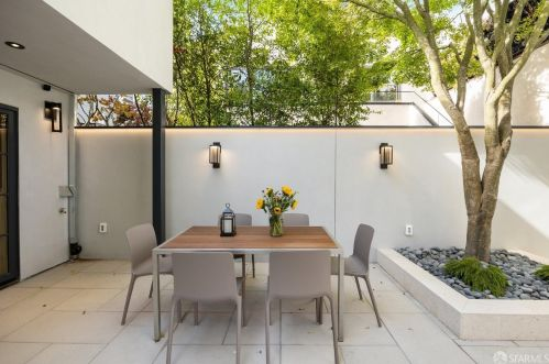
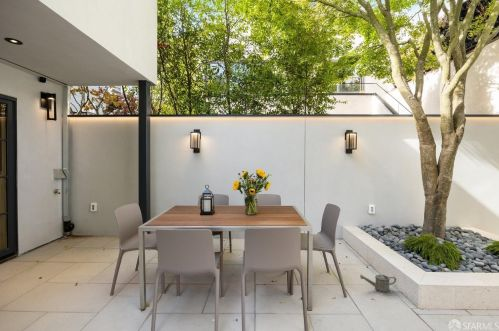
+ watering can (378, 282)
